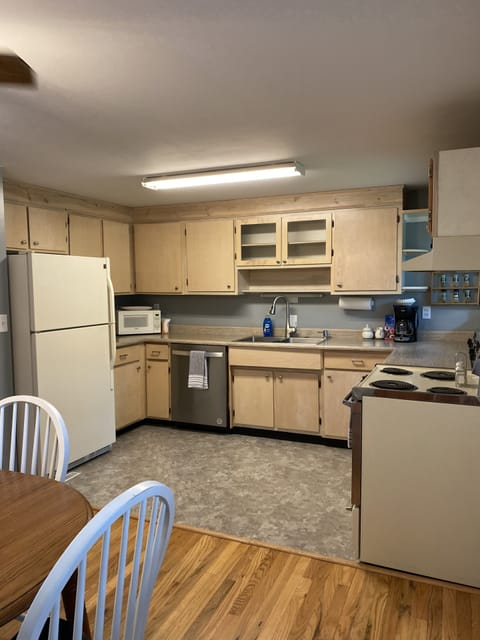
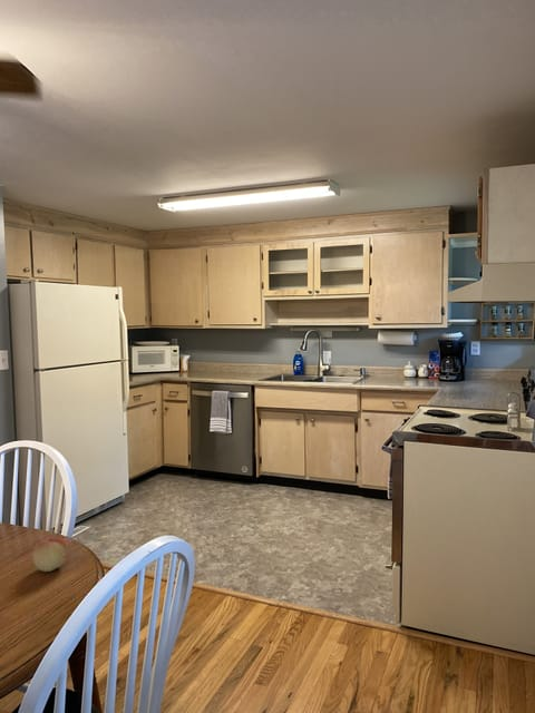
+ fruit (51, 554)
